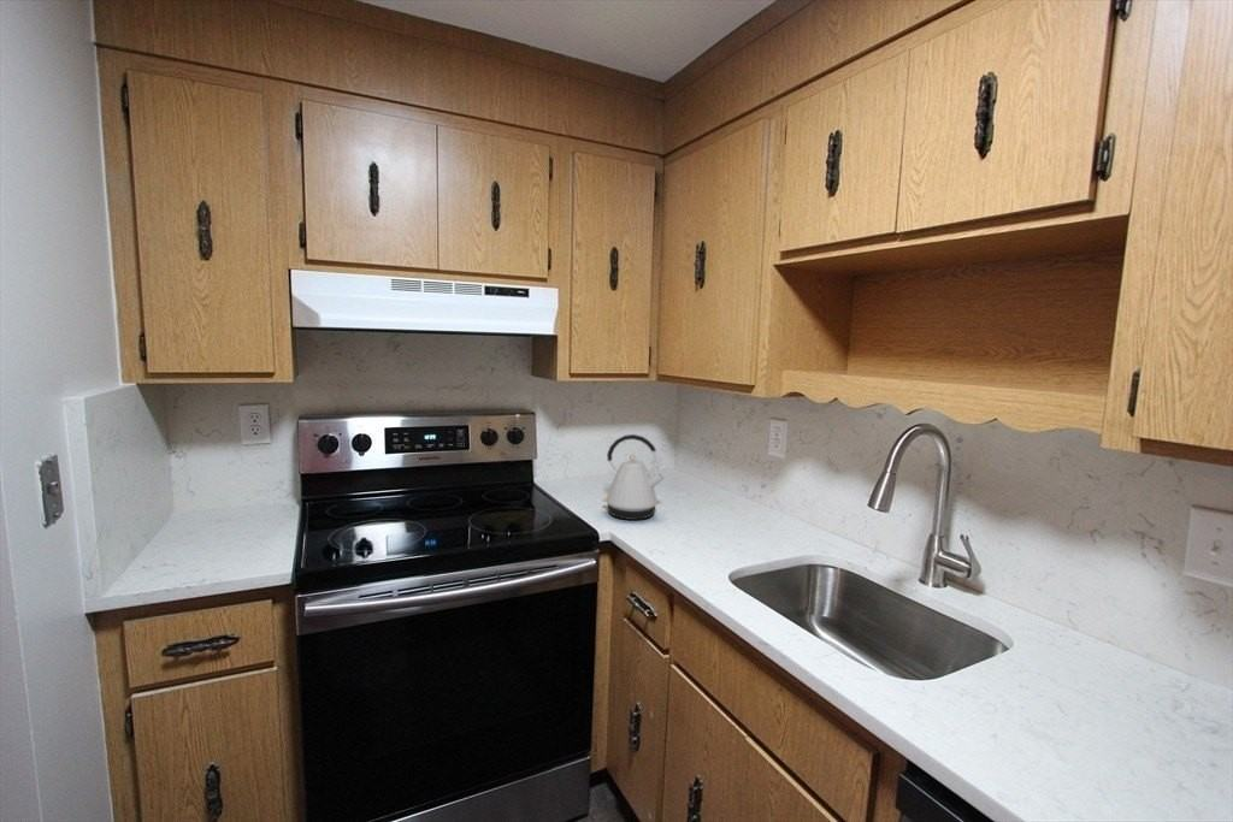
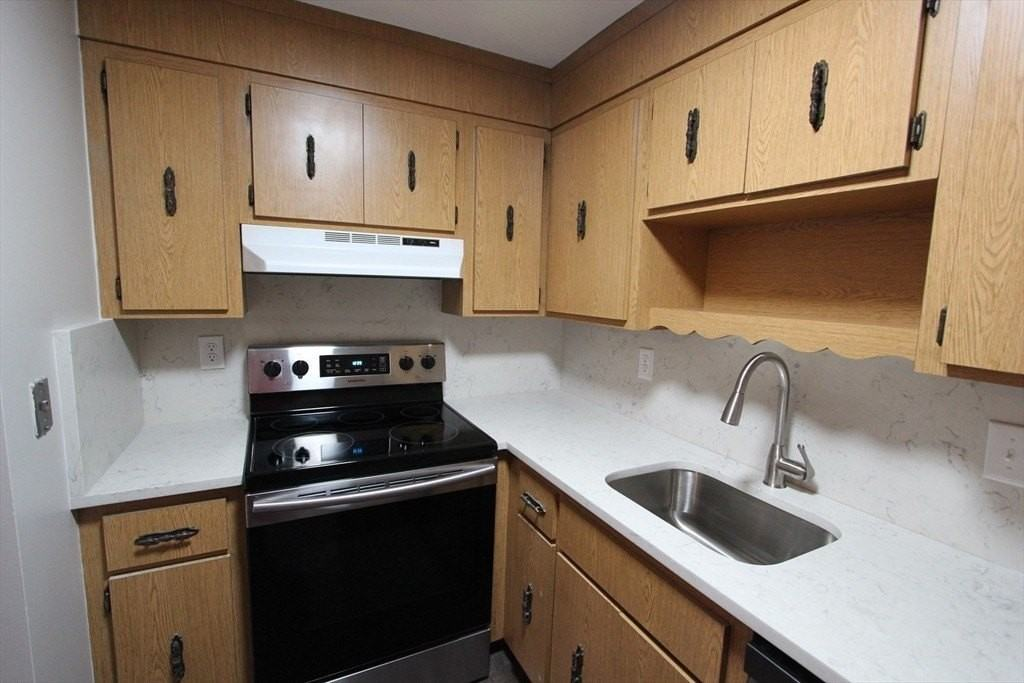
- kettle (633, 474)
